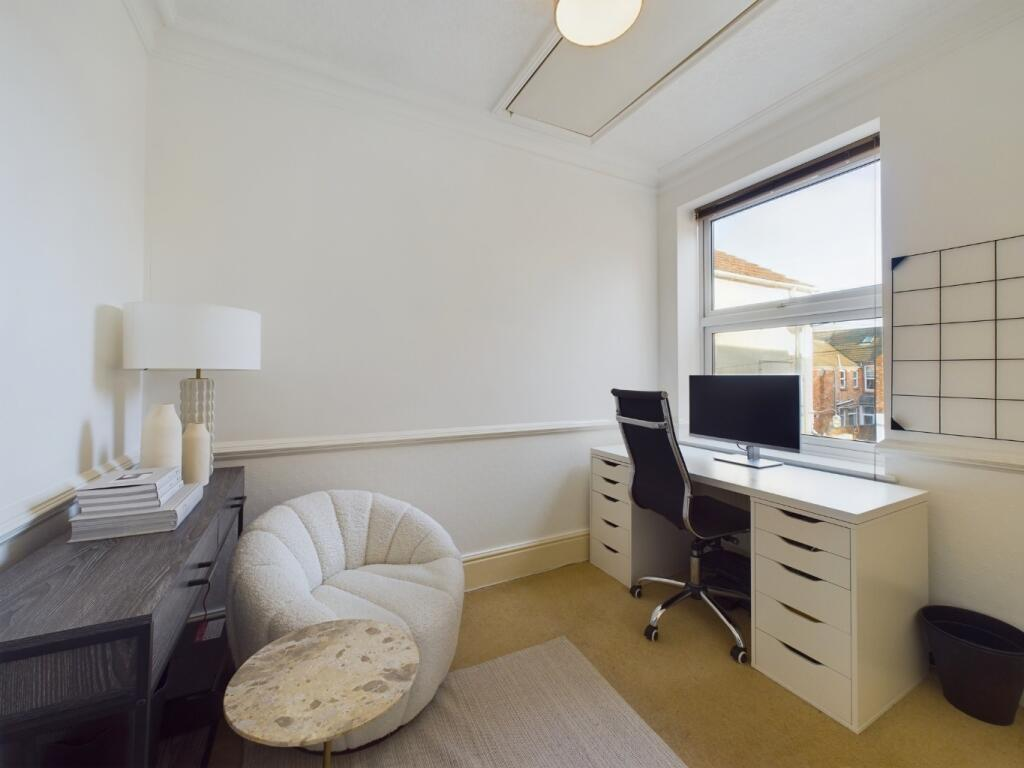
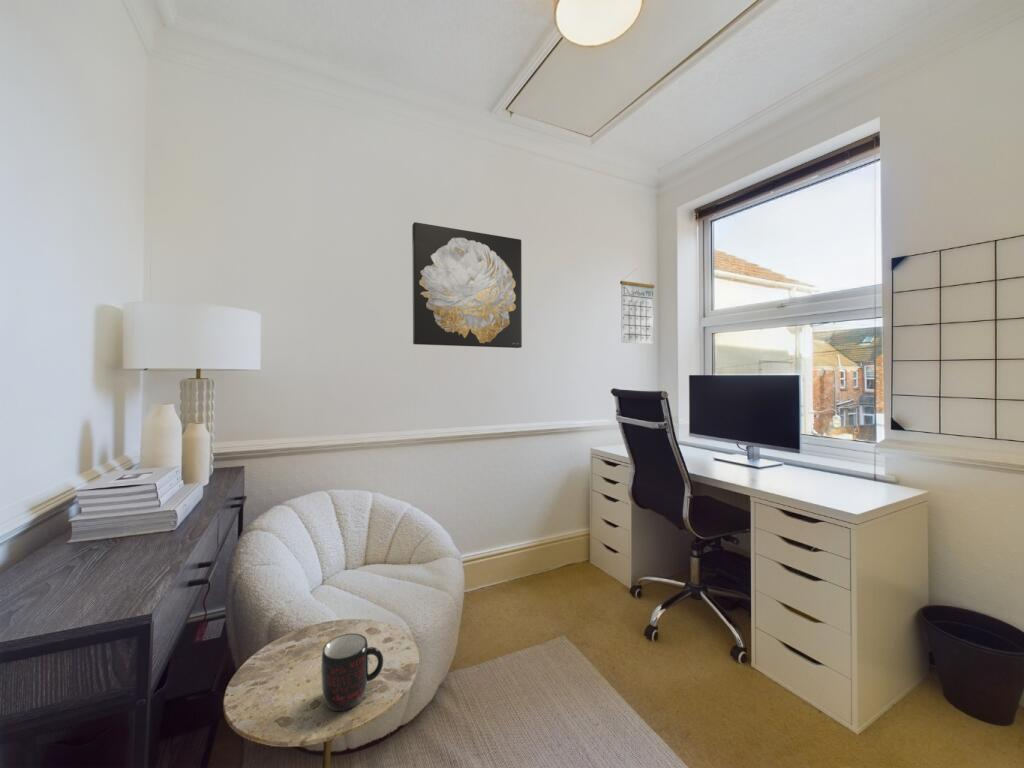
+ wall art (469, 289)
+ calendar (637, 306)
+ mug (353, 669)
